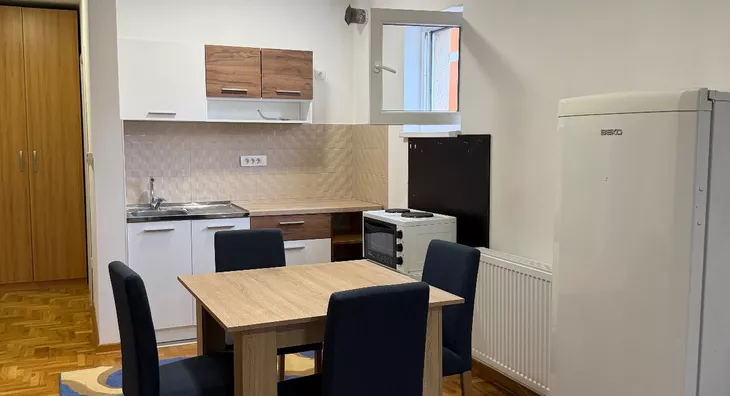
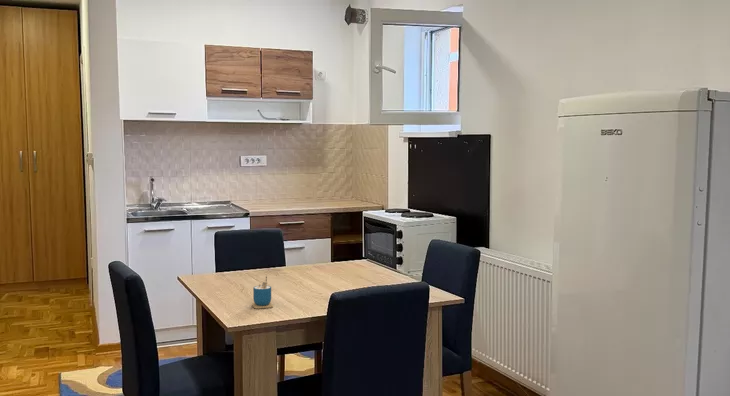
+ cup (262, 290)
